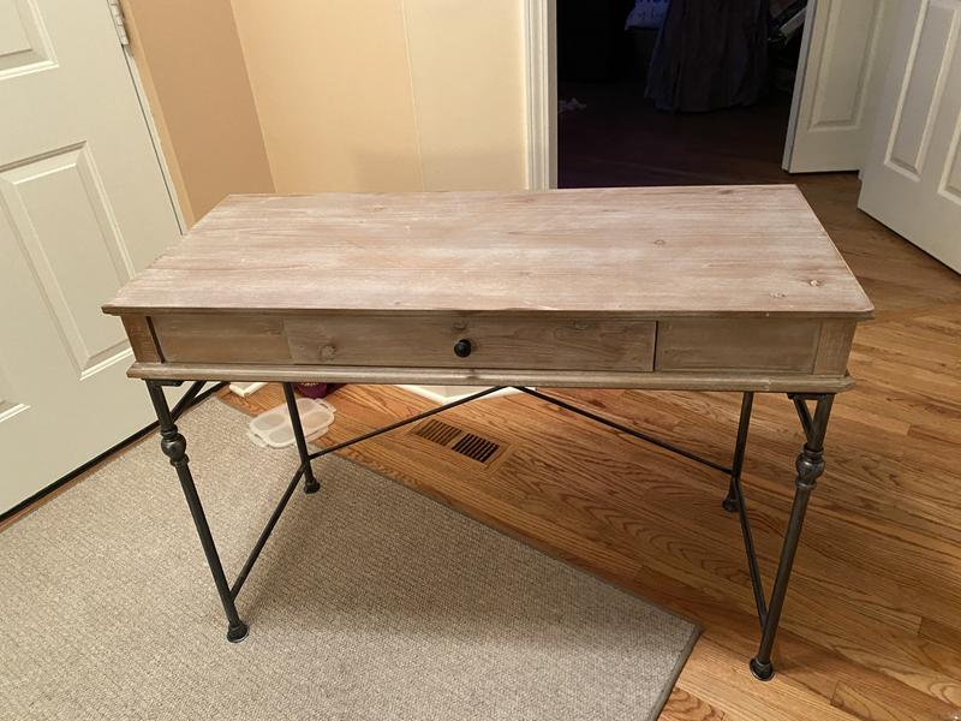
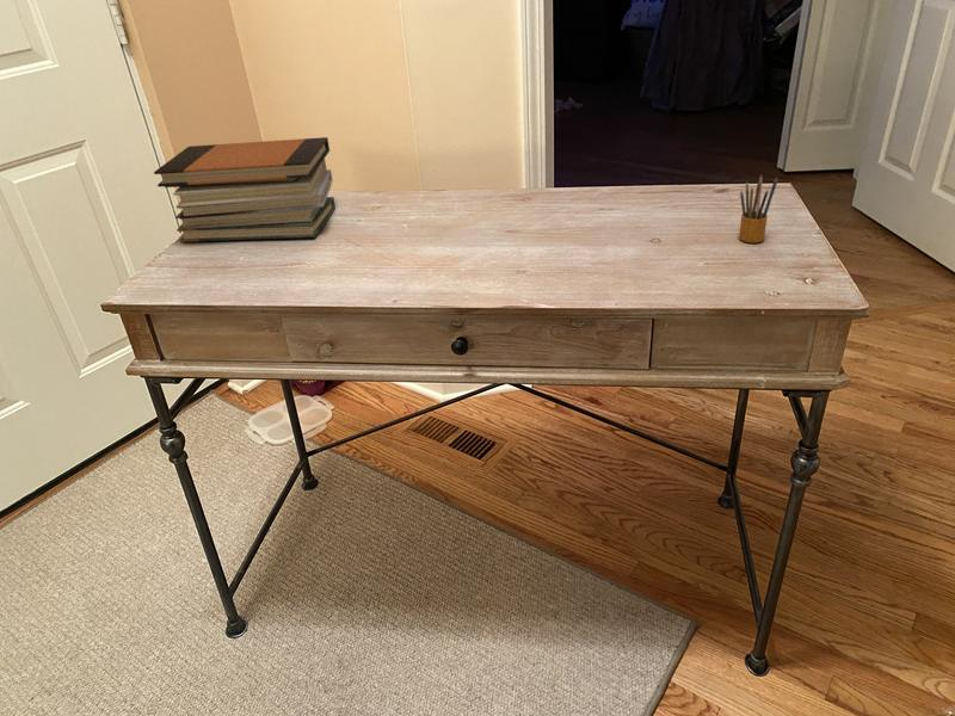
+ book stack (254, 190)
+ pencil box (756, 210)
